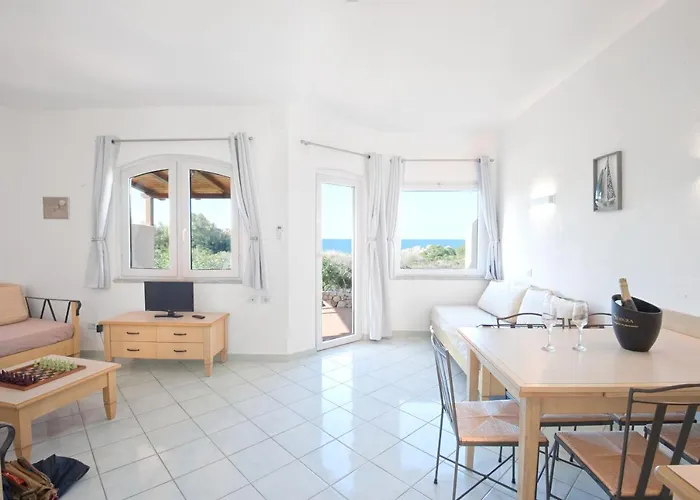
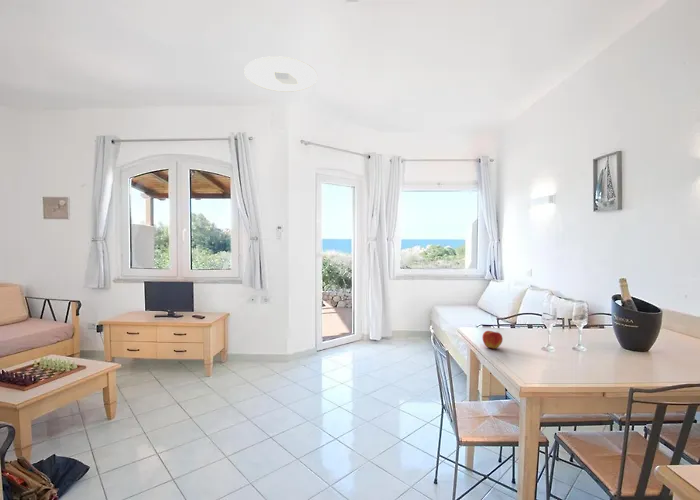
+ apple (492, 339)
+ ceiling light (281, 72)
